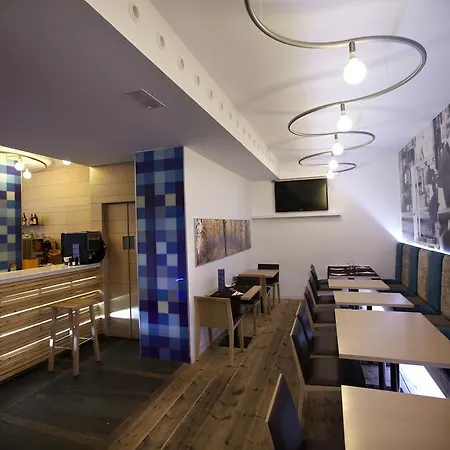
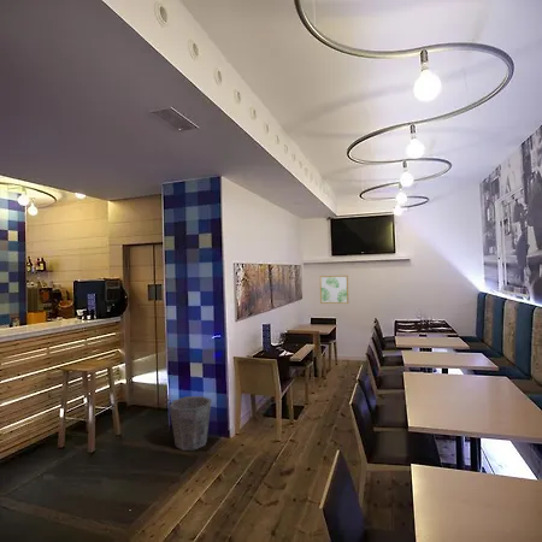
+ wall art (334, 289)
+ waste bin (190, 423)
